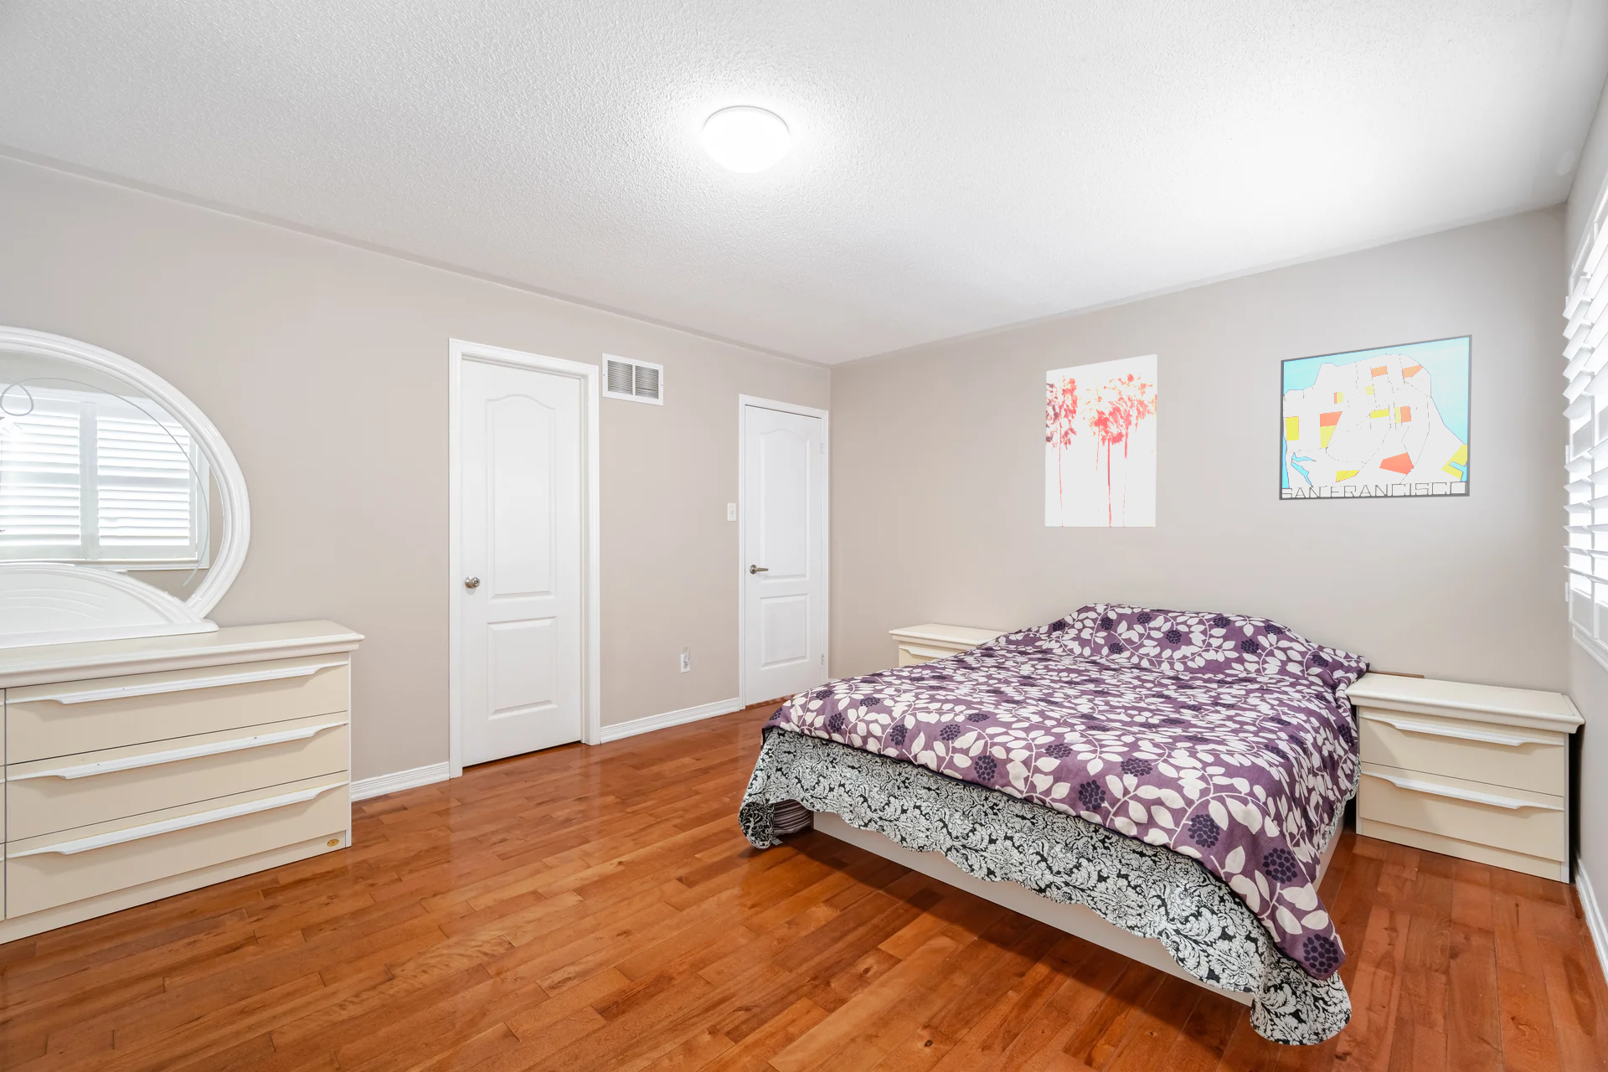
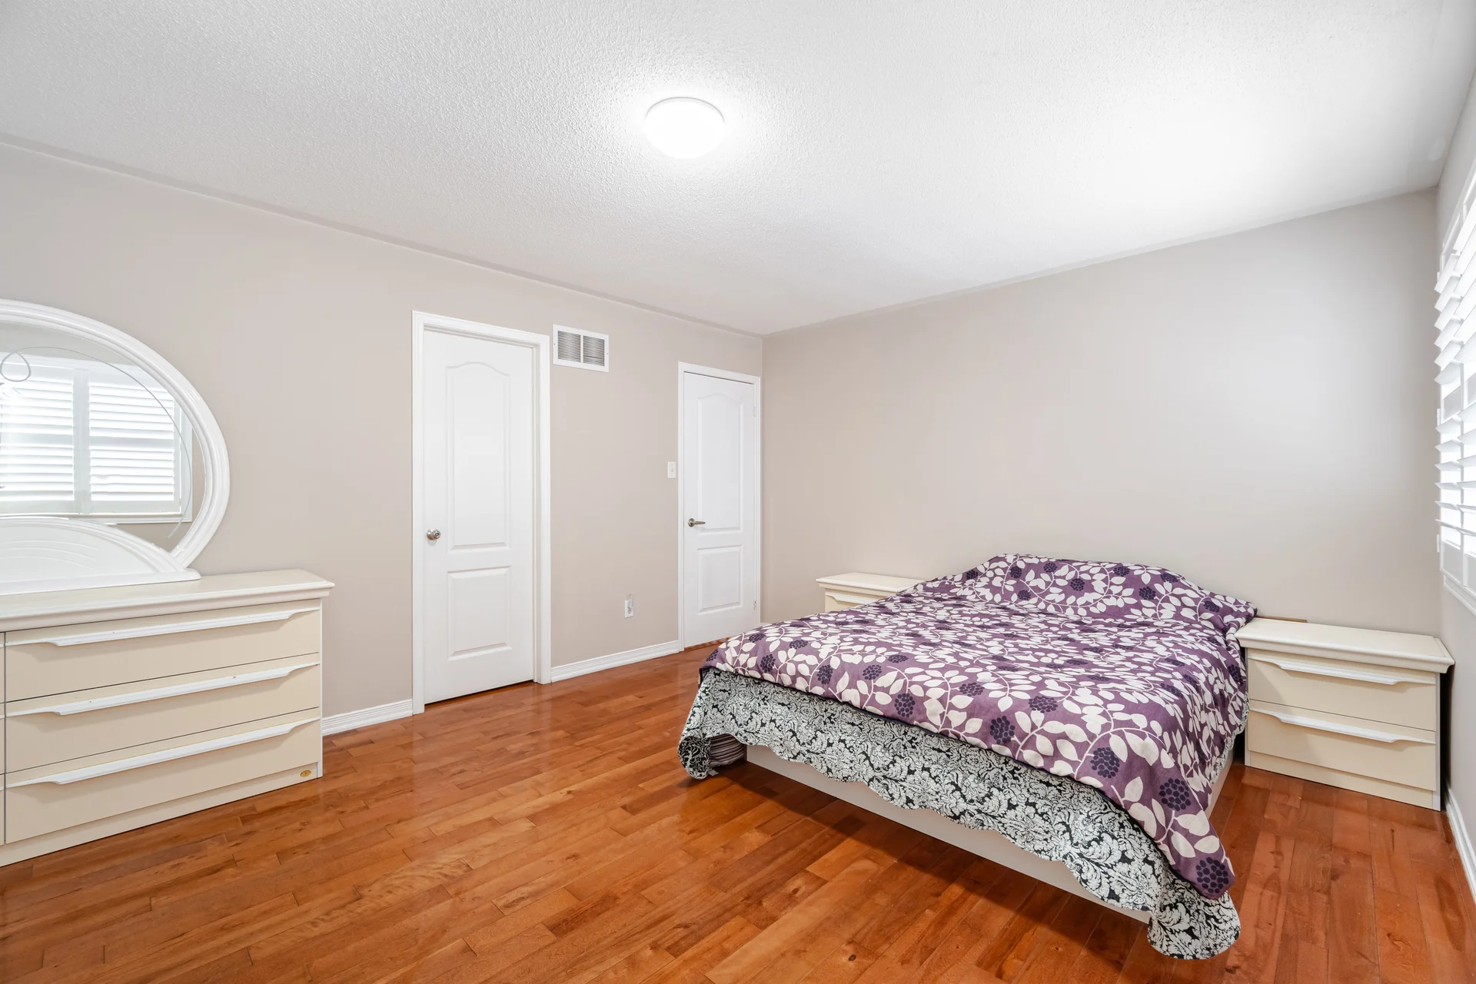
- wall art (1369, 424)
- wall art (1098, 445)
